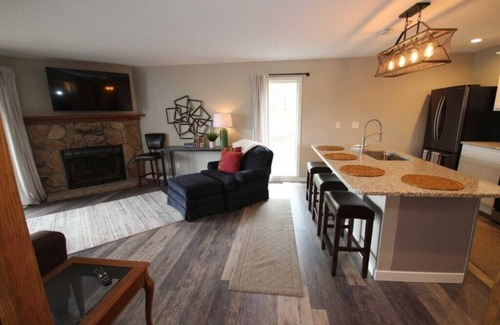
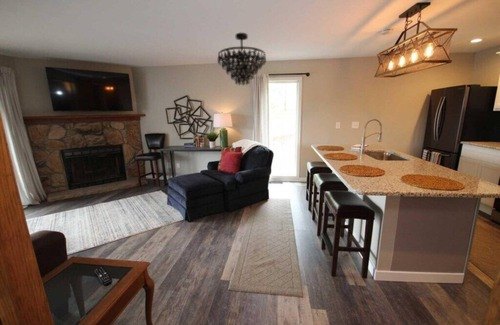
+ chandelier (241, 60)
